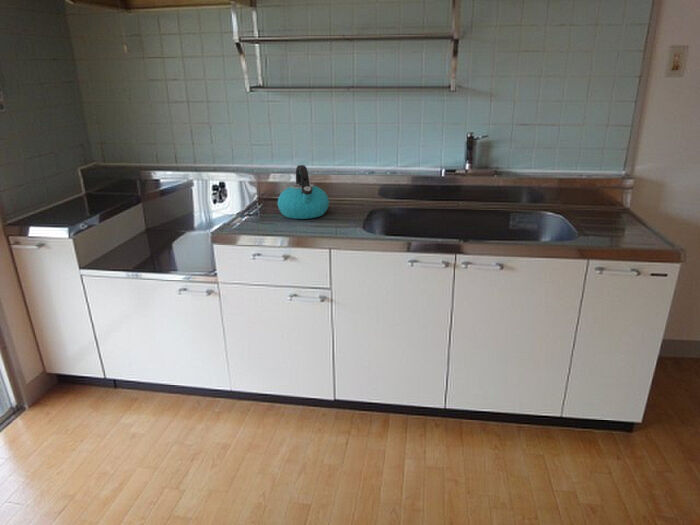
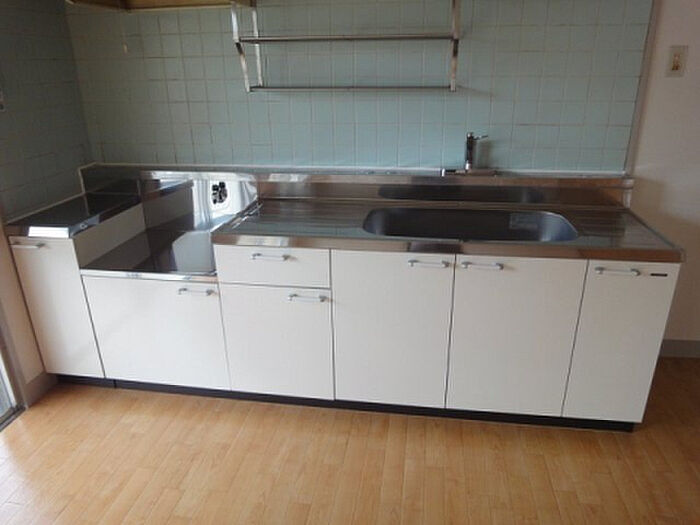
- kettle (303, 190)
